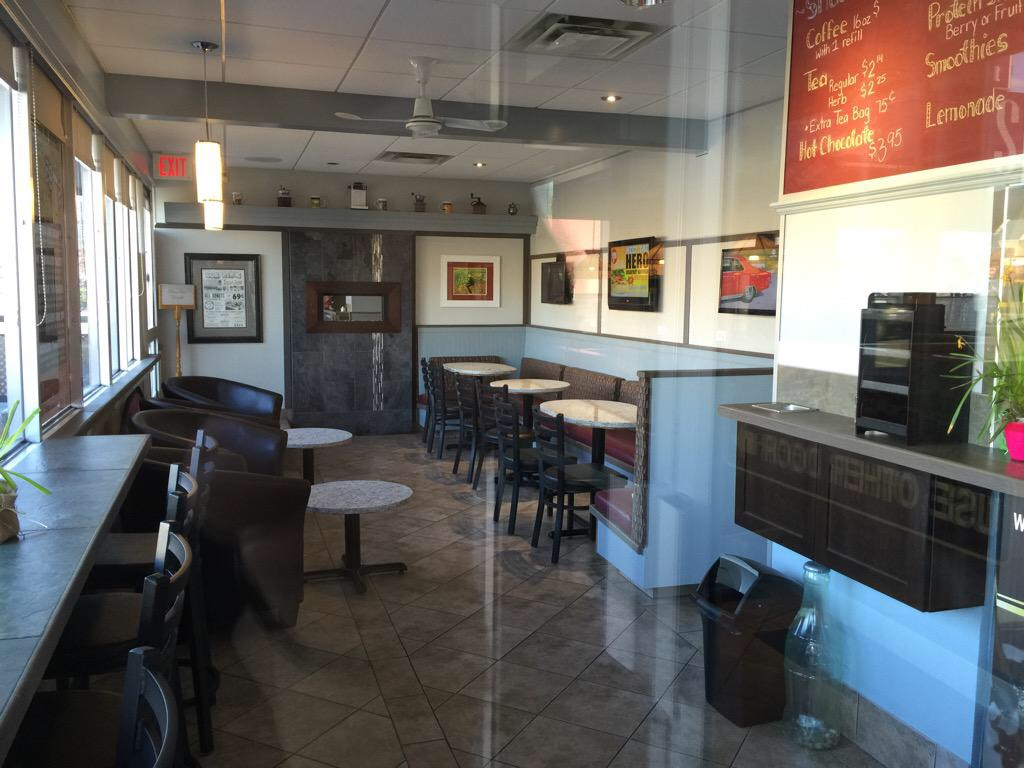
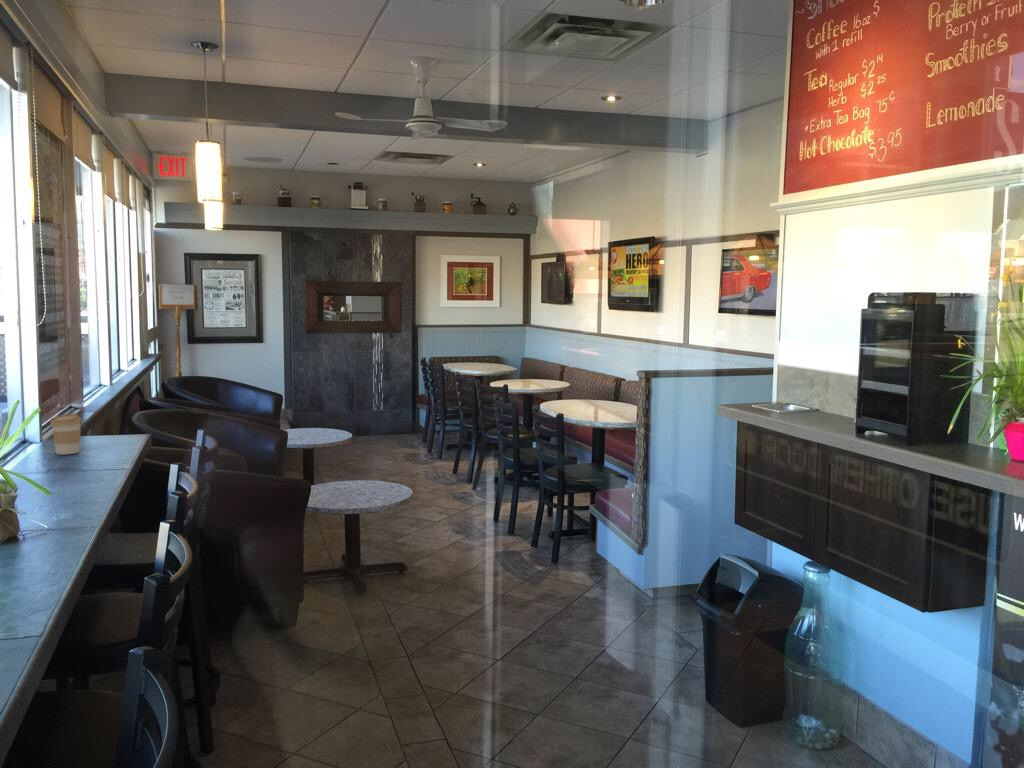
+ coffee cup (66, 434)
